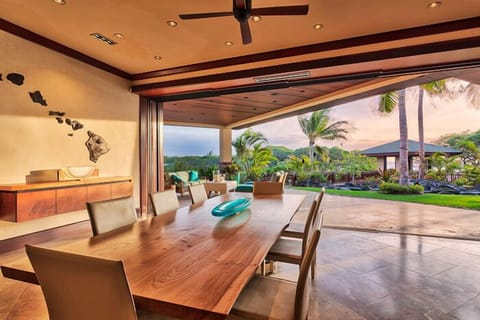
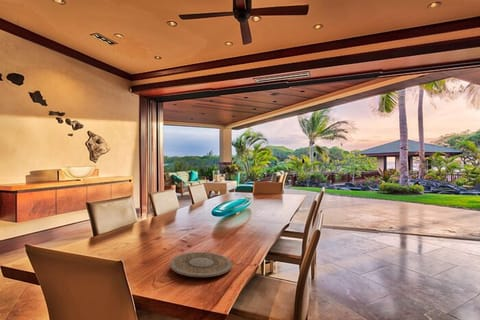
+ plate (201, 262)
